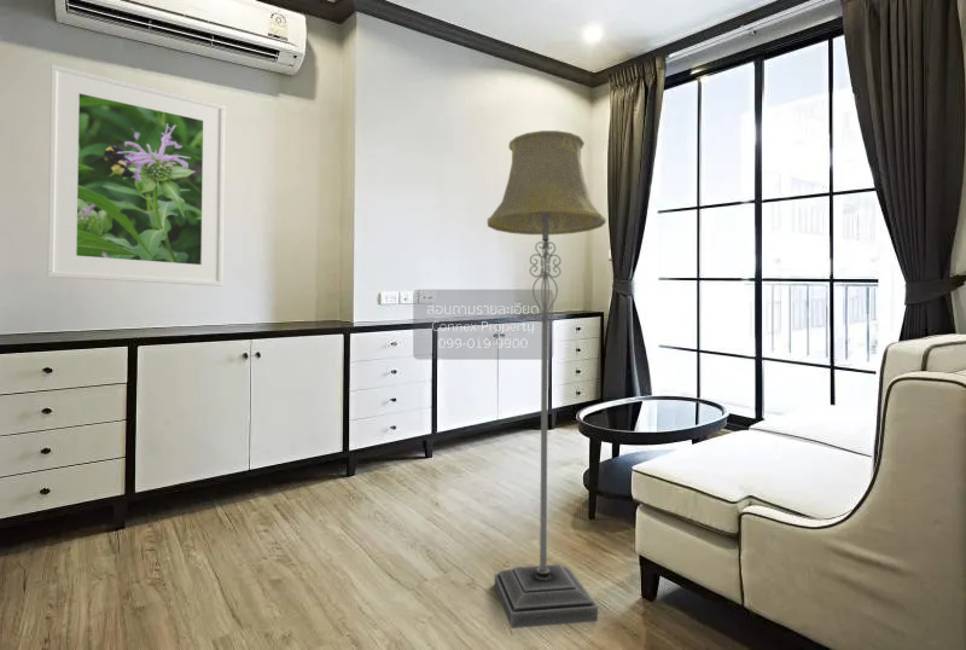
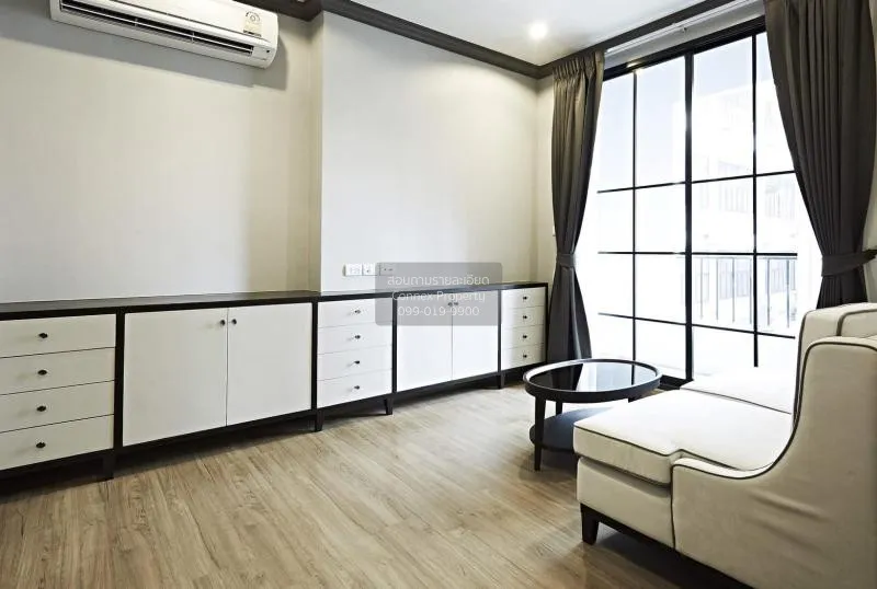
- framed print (142, 184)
- floor lamp (543, 372)
